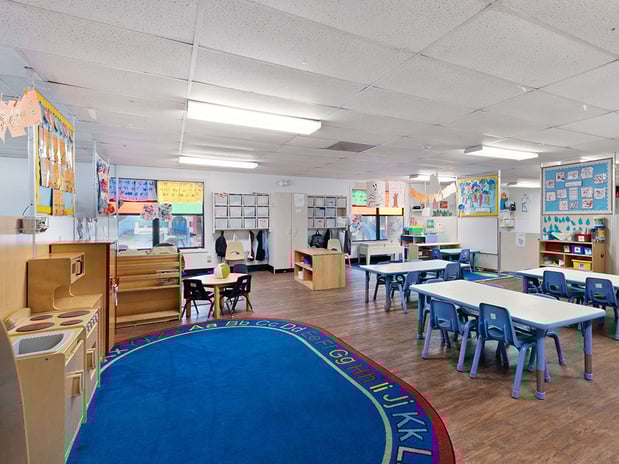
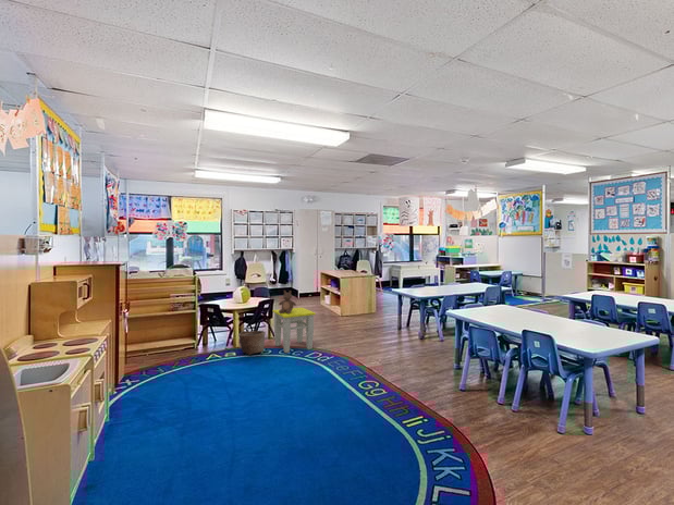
+ stool (293, 329)
+ teddy bear (286, 301)
+ basket (252, 341)
